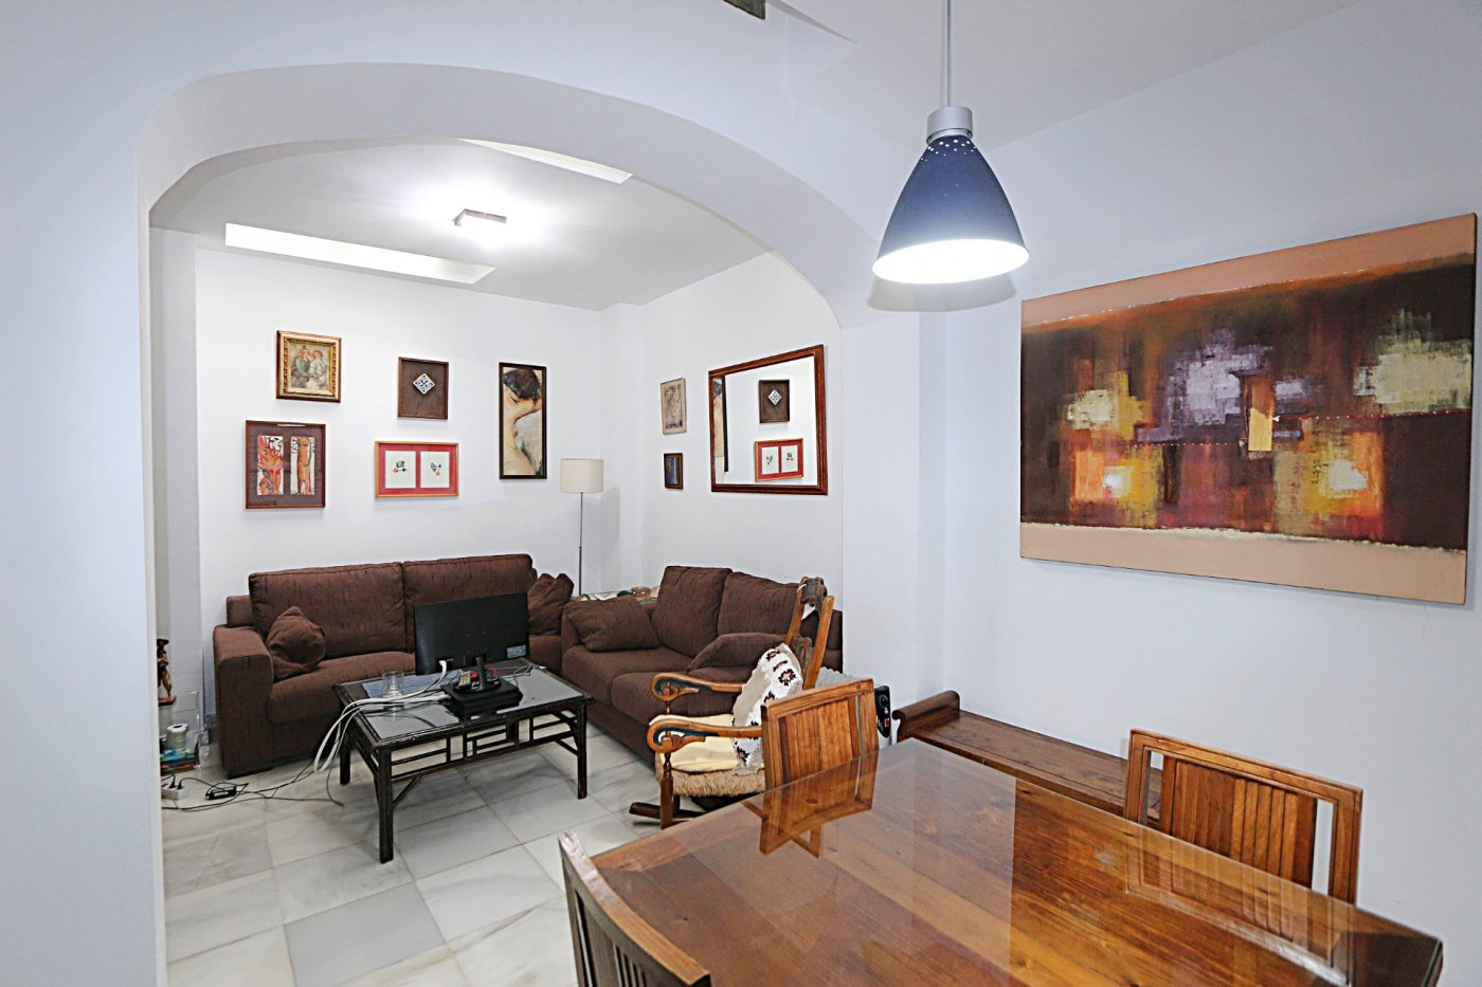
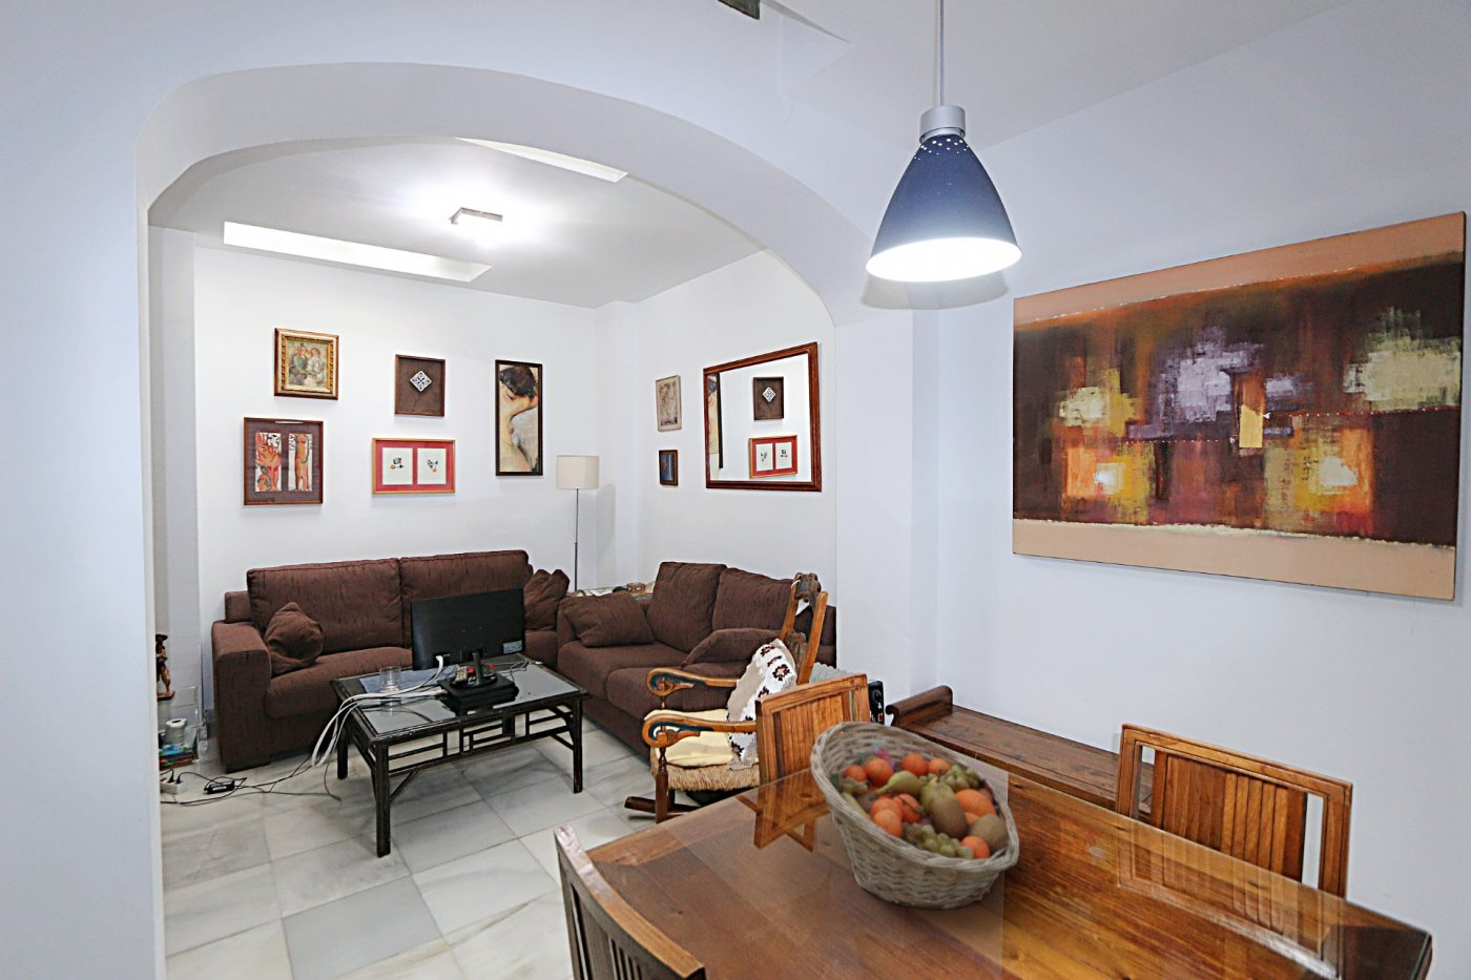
+ fruit basket (911, 805)
